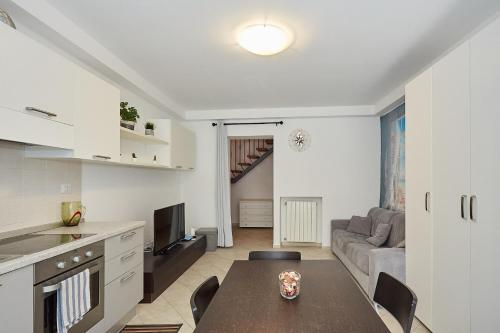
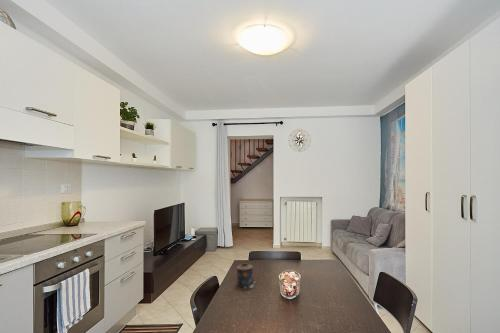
+ candle (247, 274)
